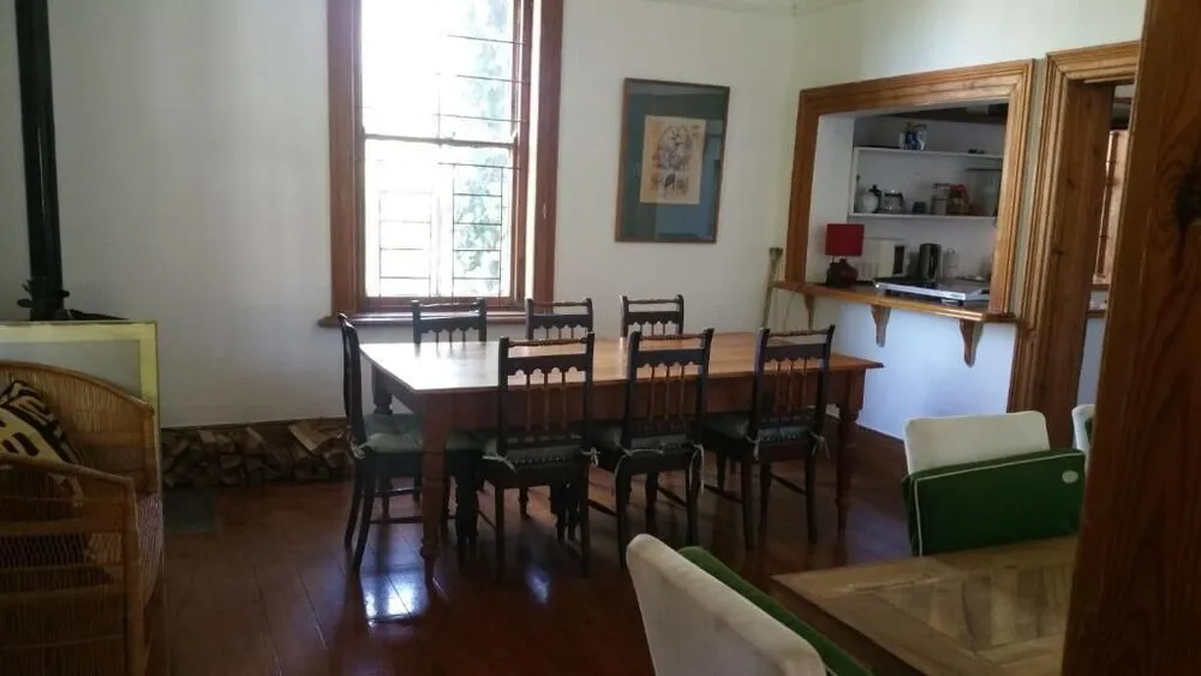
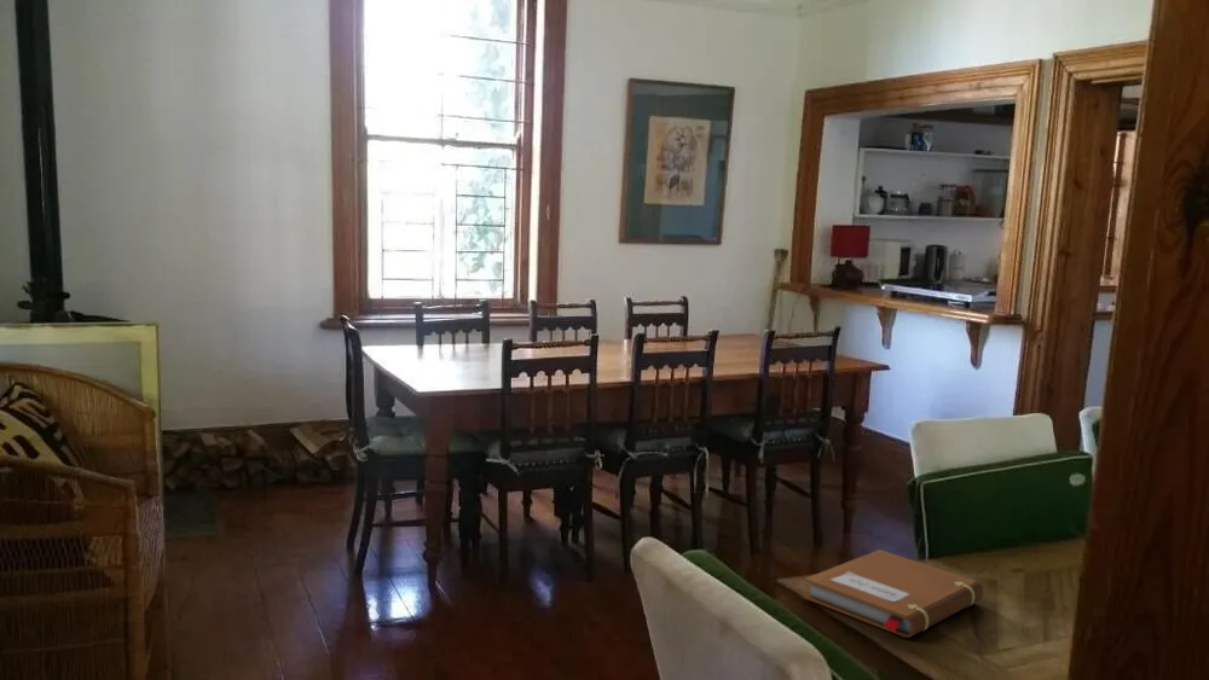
+ notebook (892, 591)
